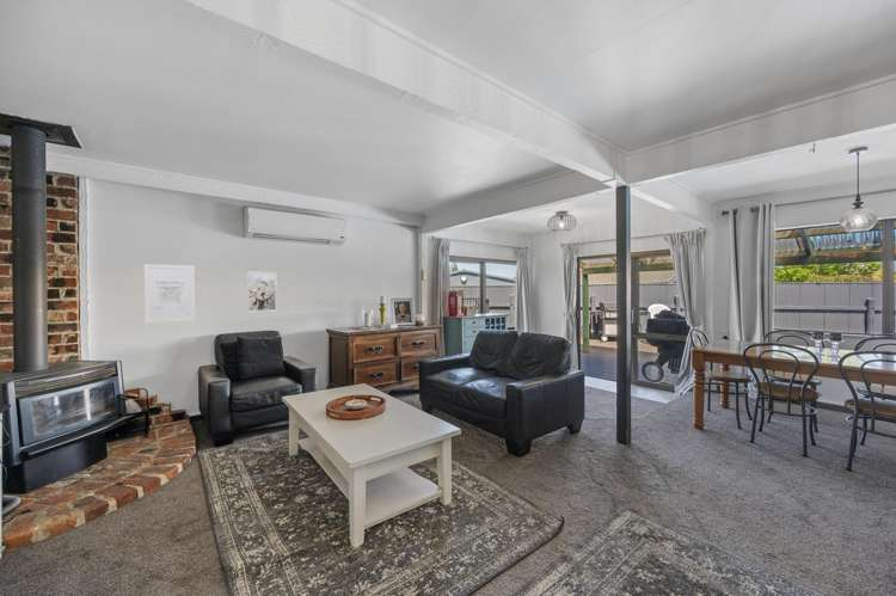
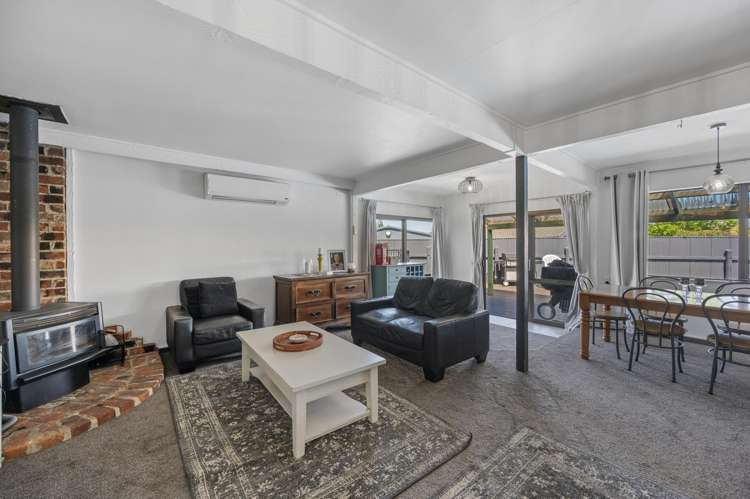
- wall art (262, 291)
- wall art (170, 293)
